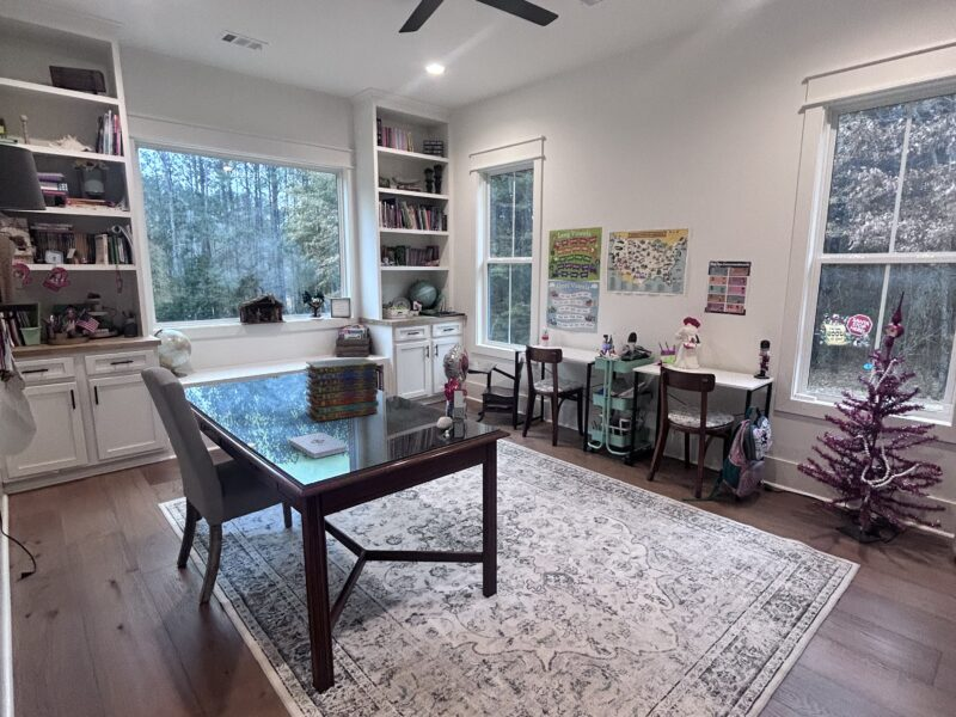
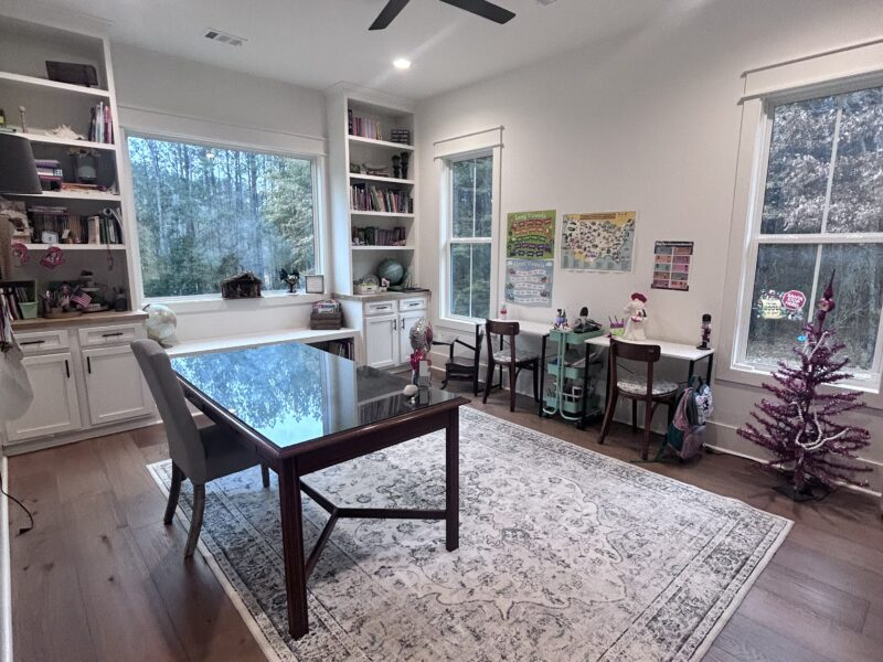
- book stack (341, 387)
- notepad (318, 443)
